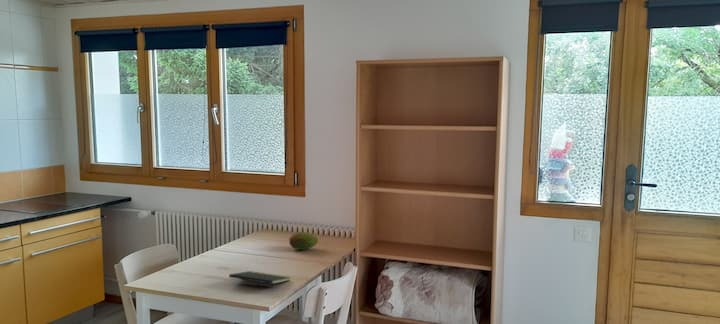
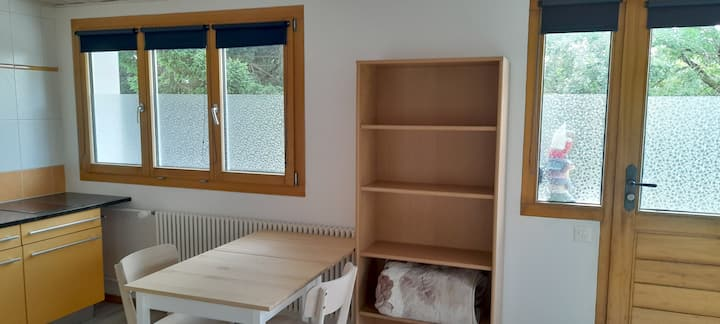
- notepad (260, 277)
- fruit (303, 240)
